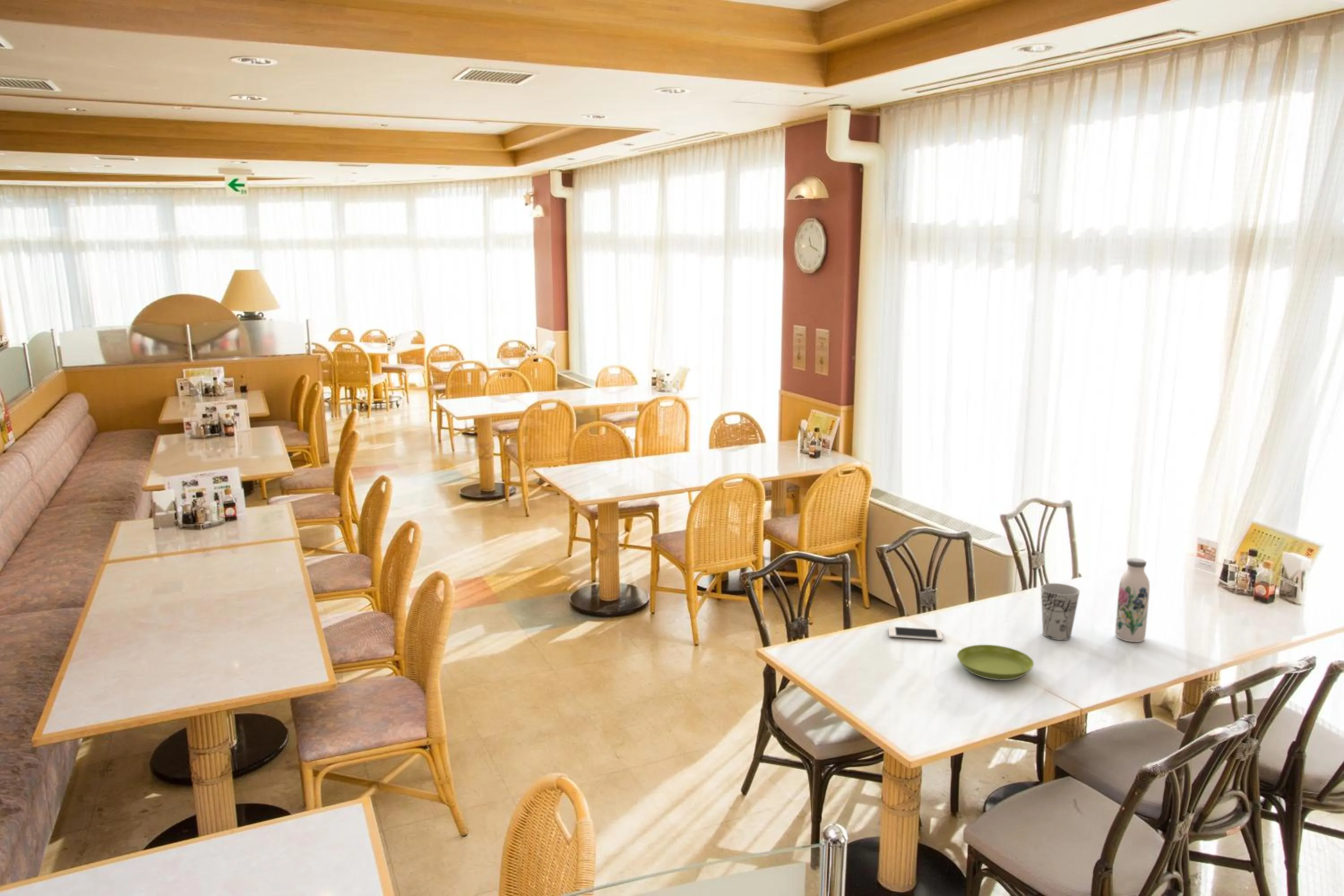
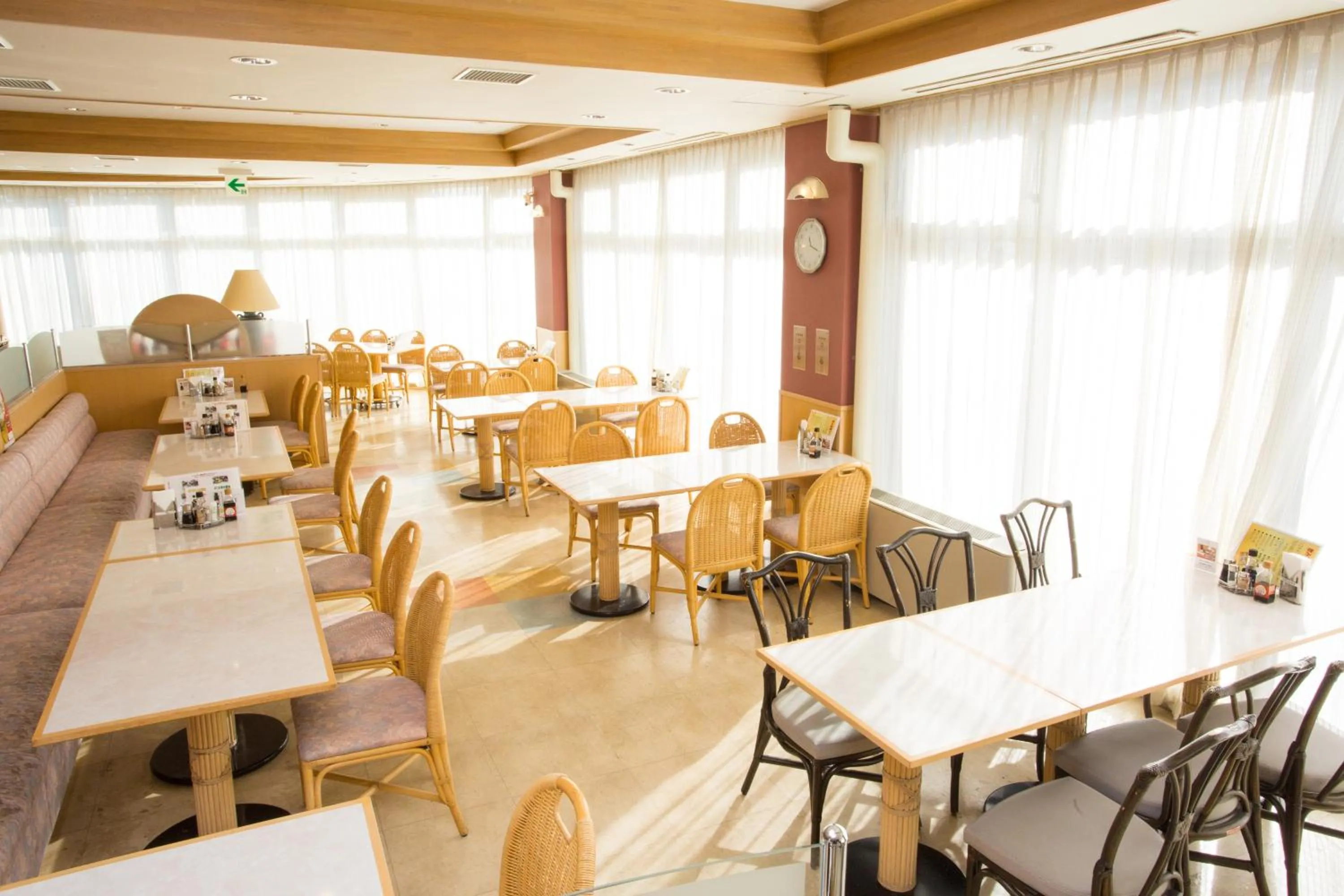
- saucer (995, 663)
- cup (1058, 612)
- water bottle (1133, 599)
- cell phone (915, 633)
